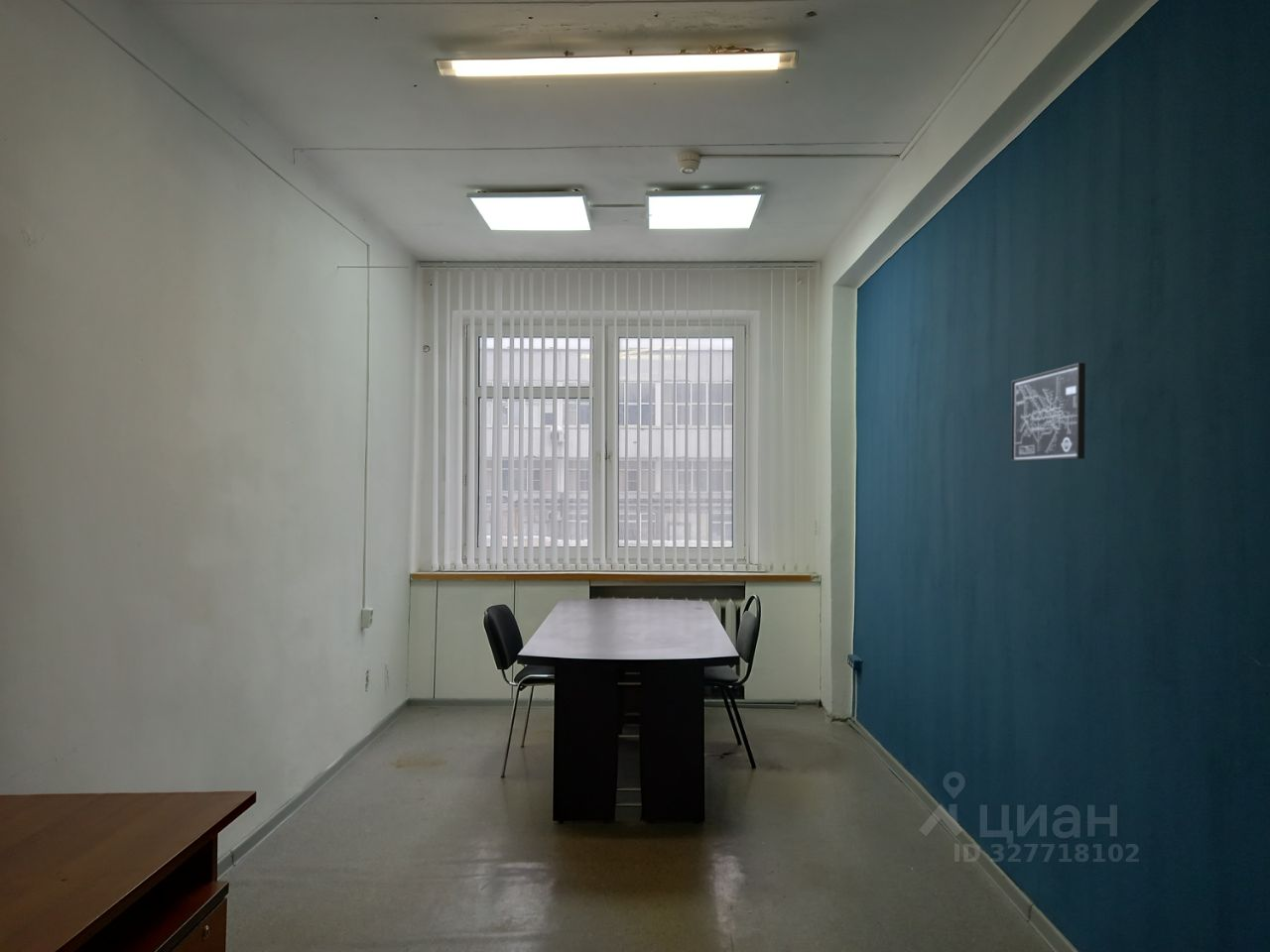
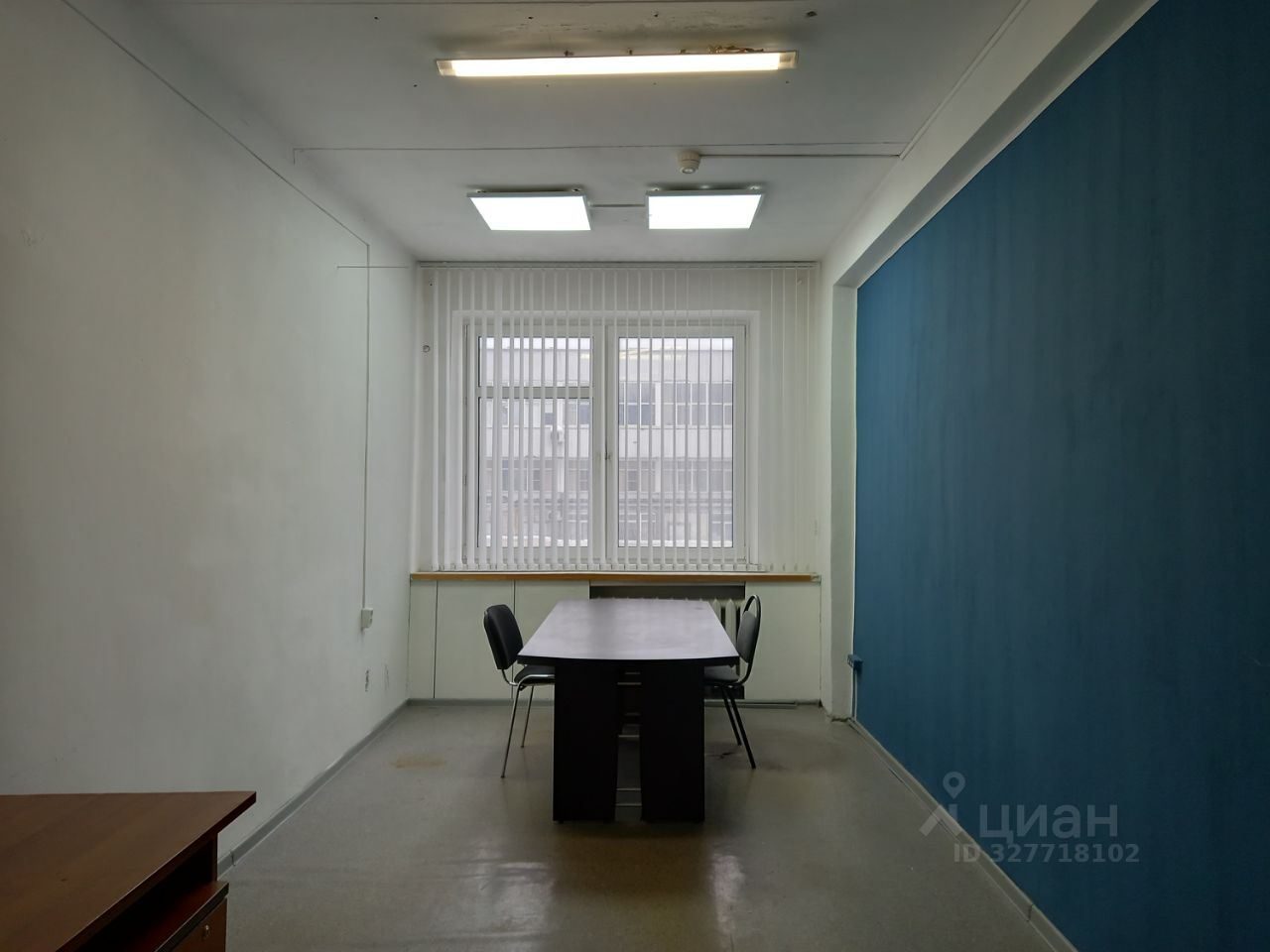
- wall art (1045, 416)
